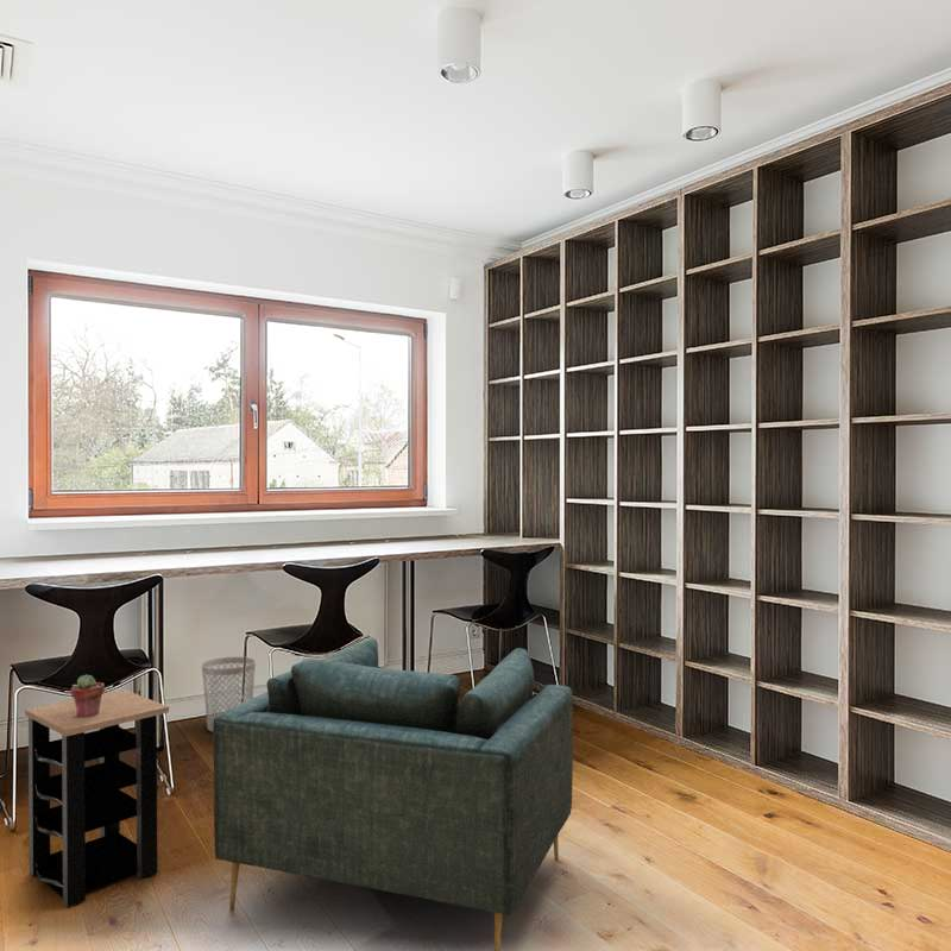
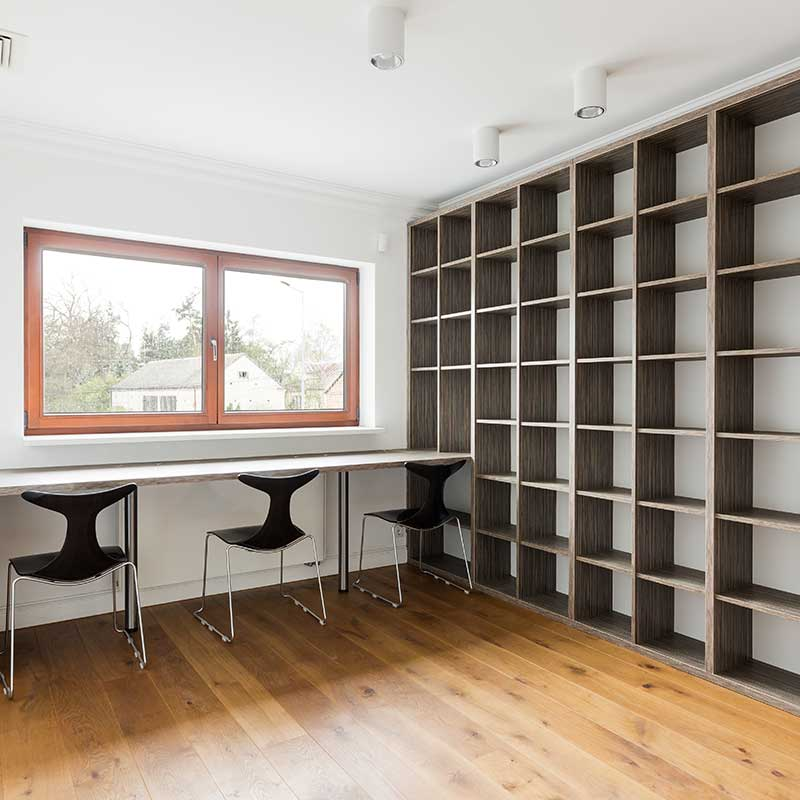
- side table (95, 791)
- potted succulent (87, 693)
- wastebasket (228, 694)
- armchair (404, 766)
